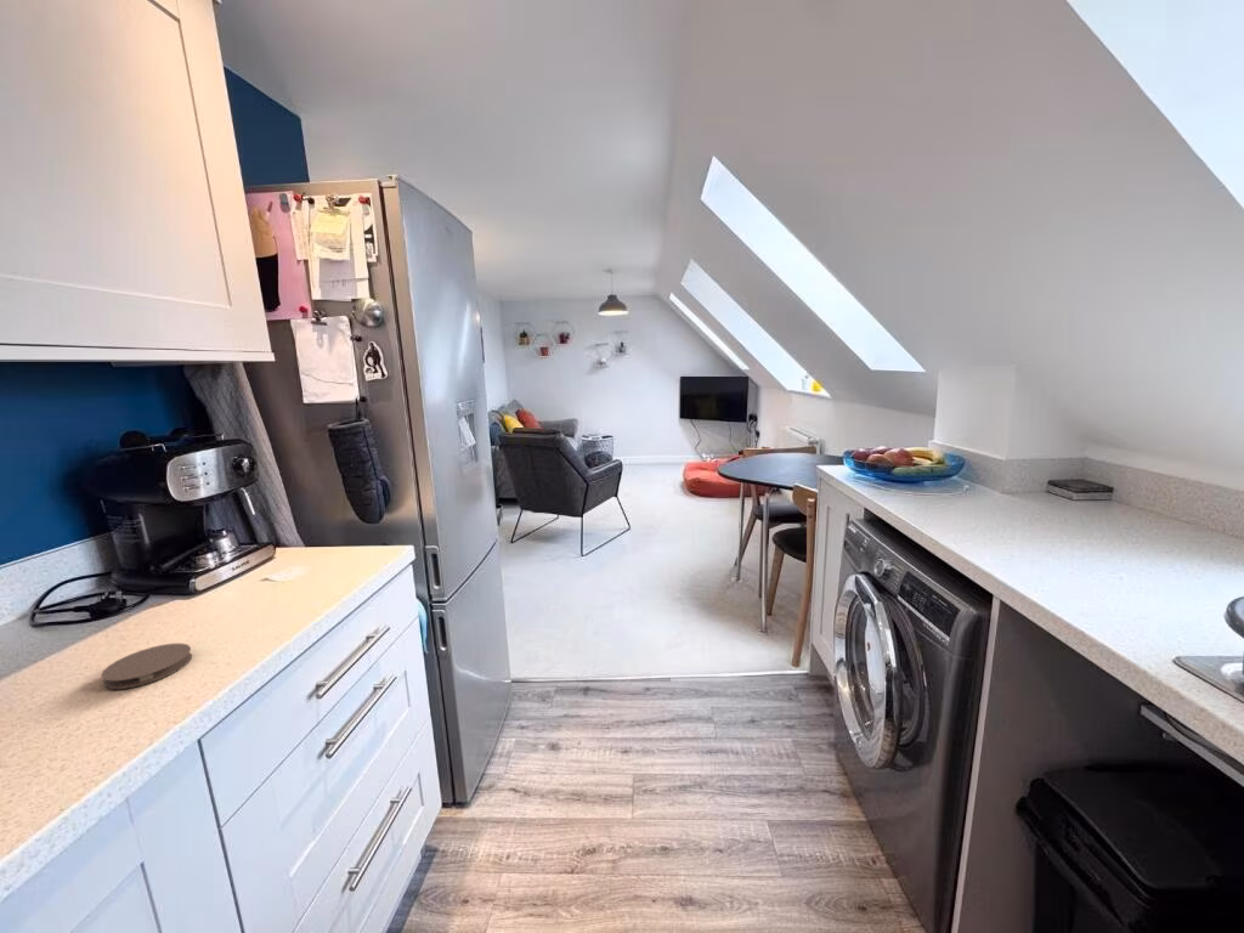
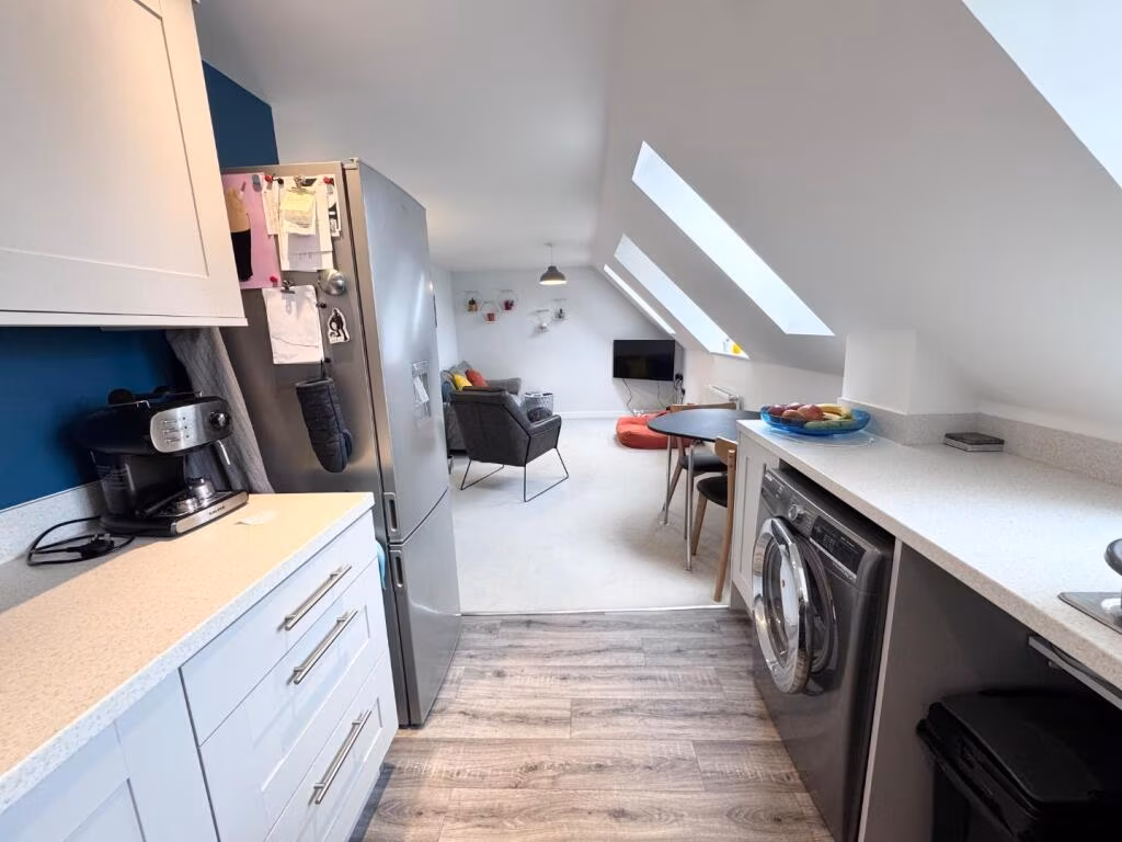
- coaster (148, 665)
